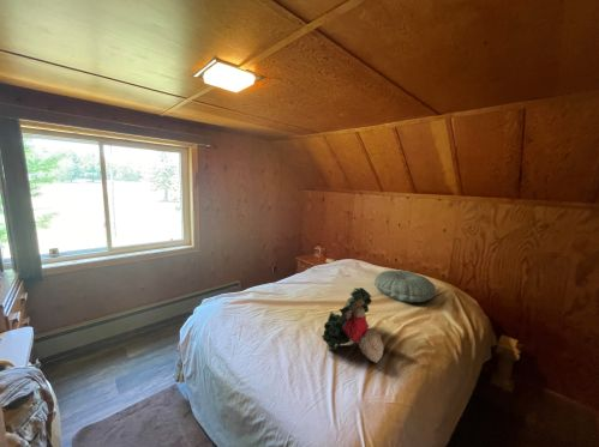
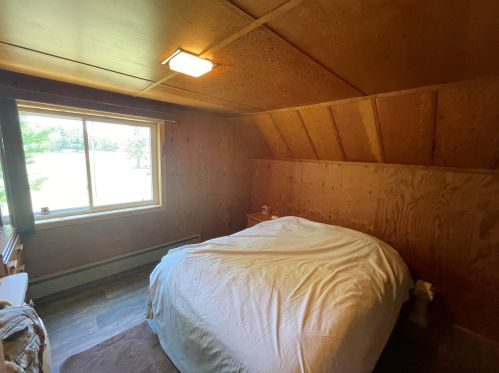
- pillow (405, 284)
- teddy bear (359, 321)
